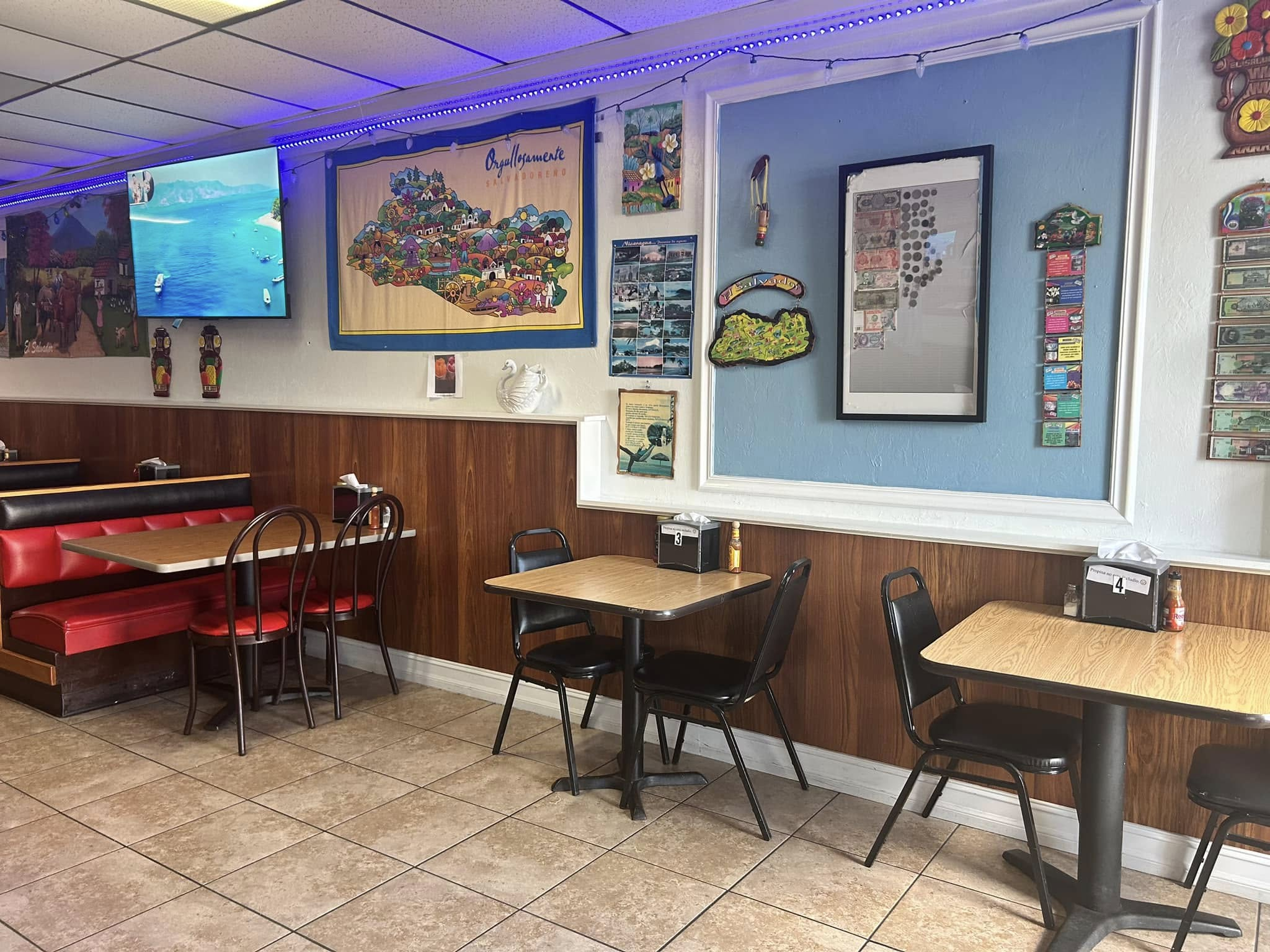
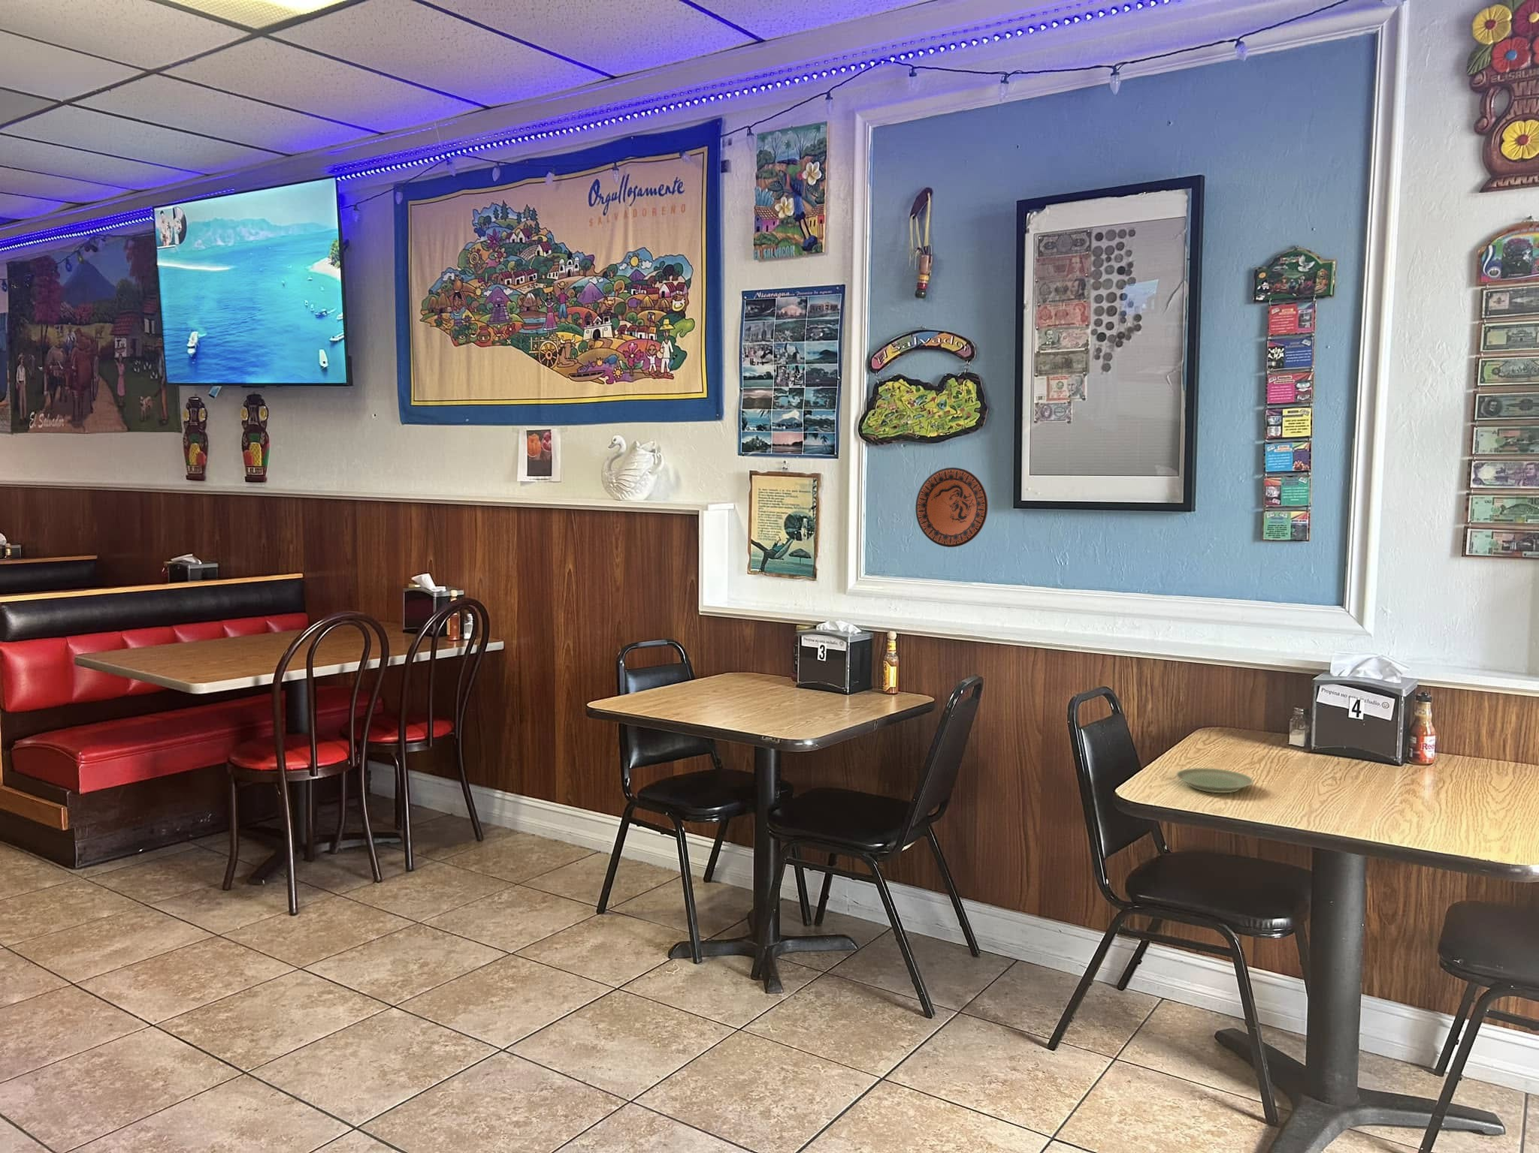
+ decorative plate (951, 506)
+ plate (1213, 781)
